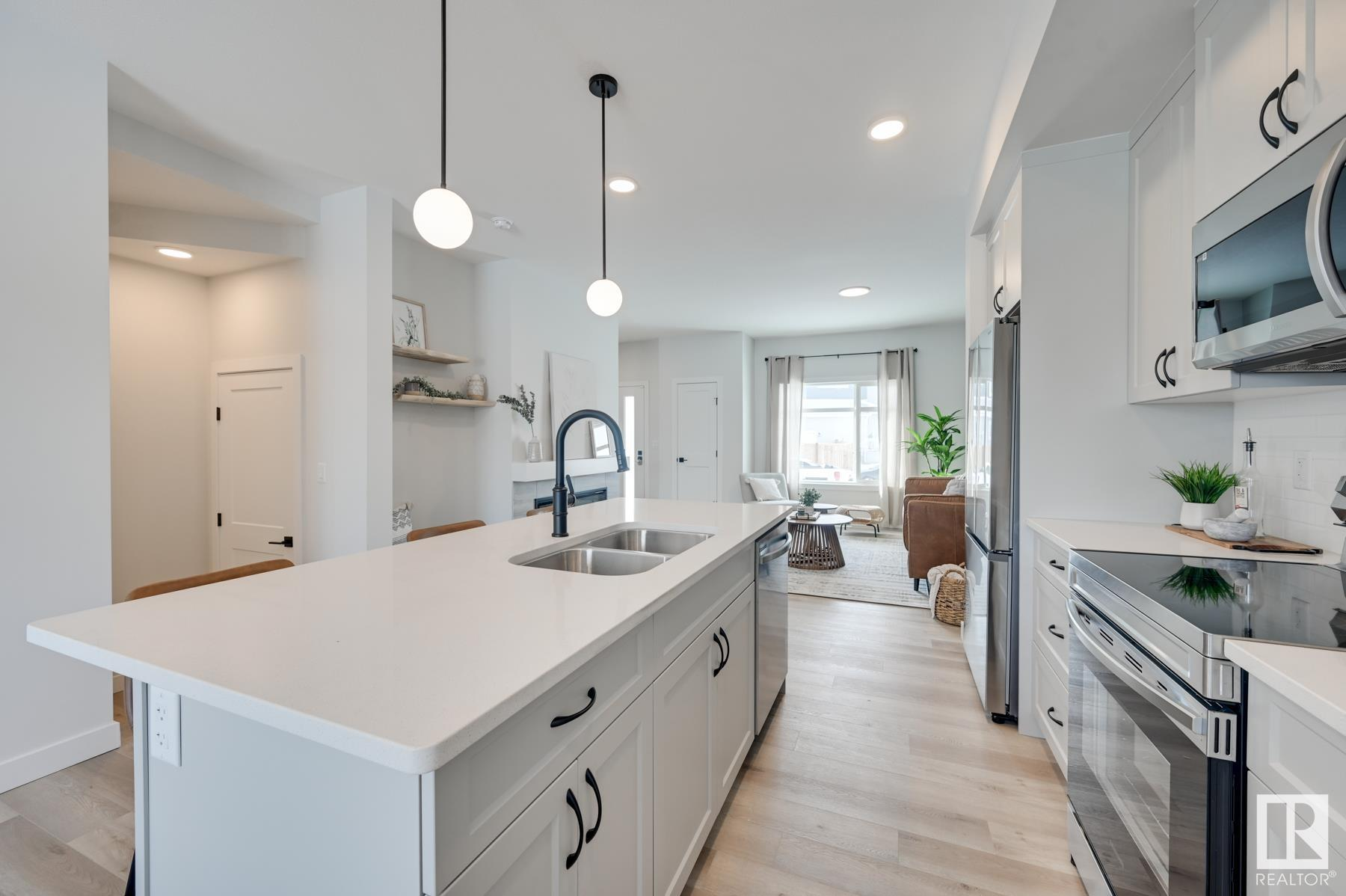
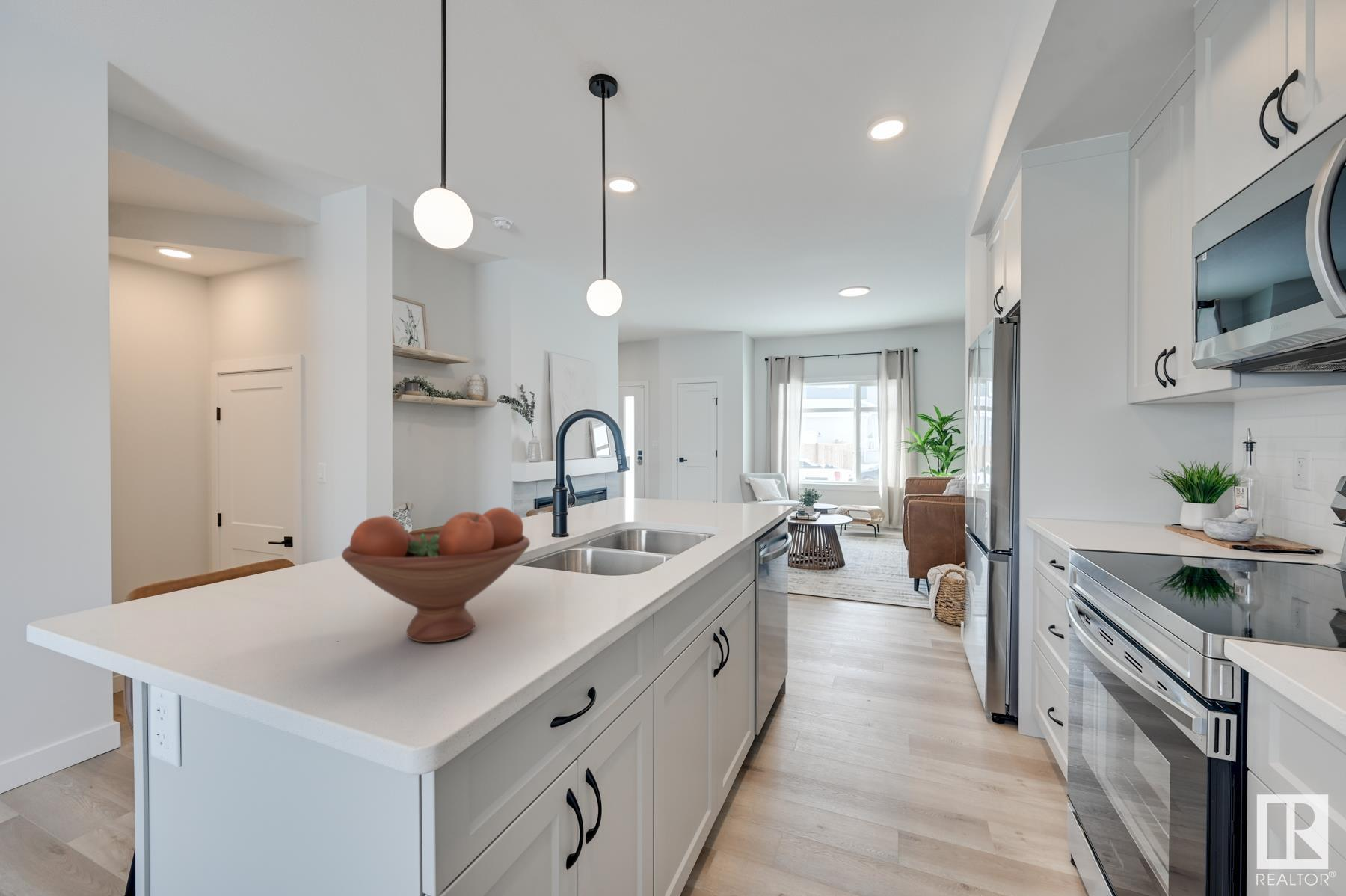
+ fruit bowl (441, 570)
